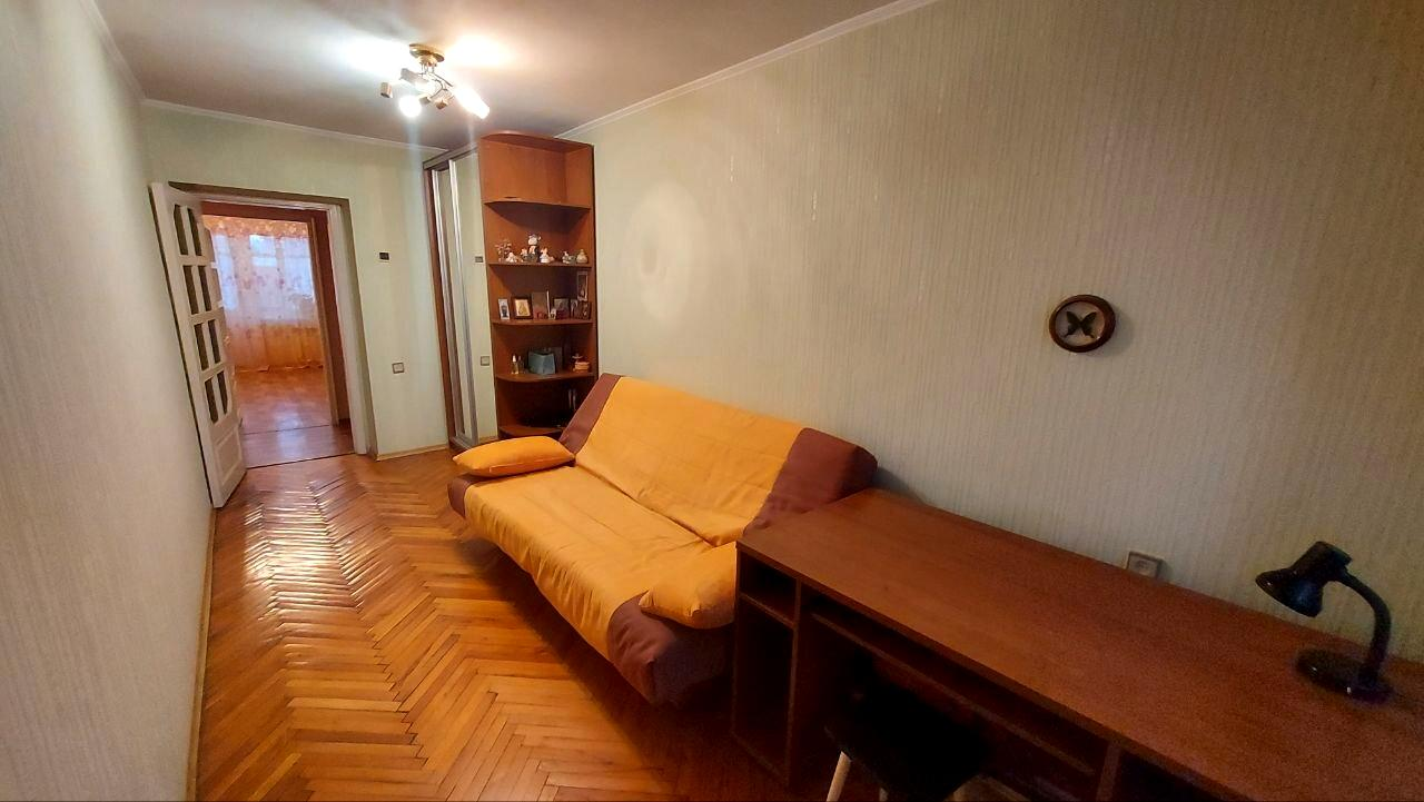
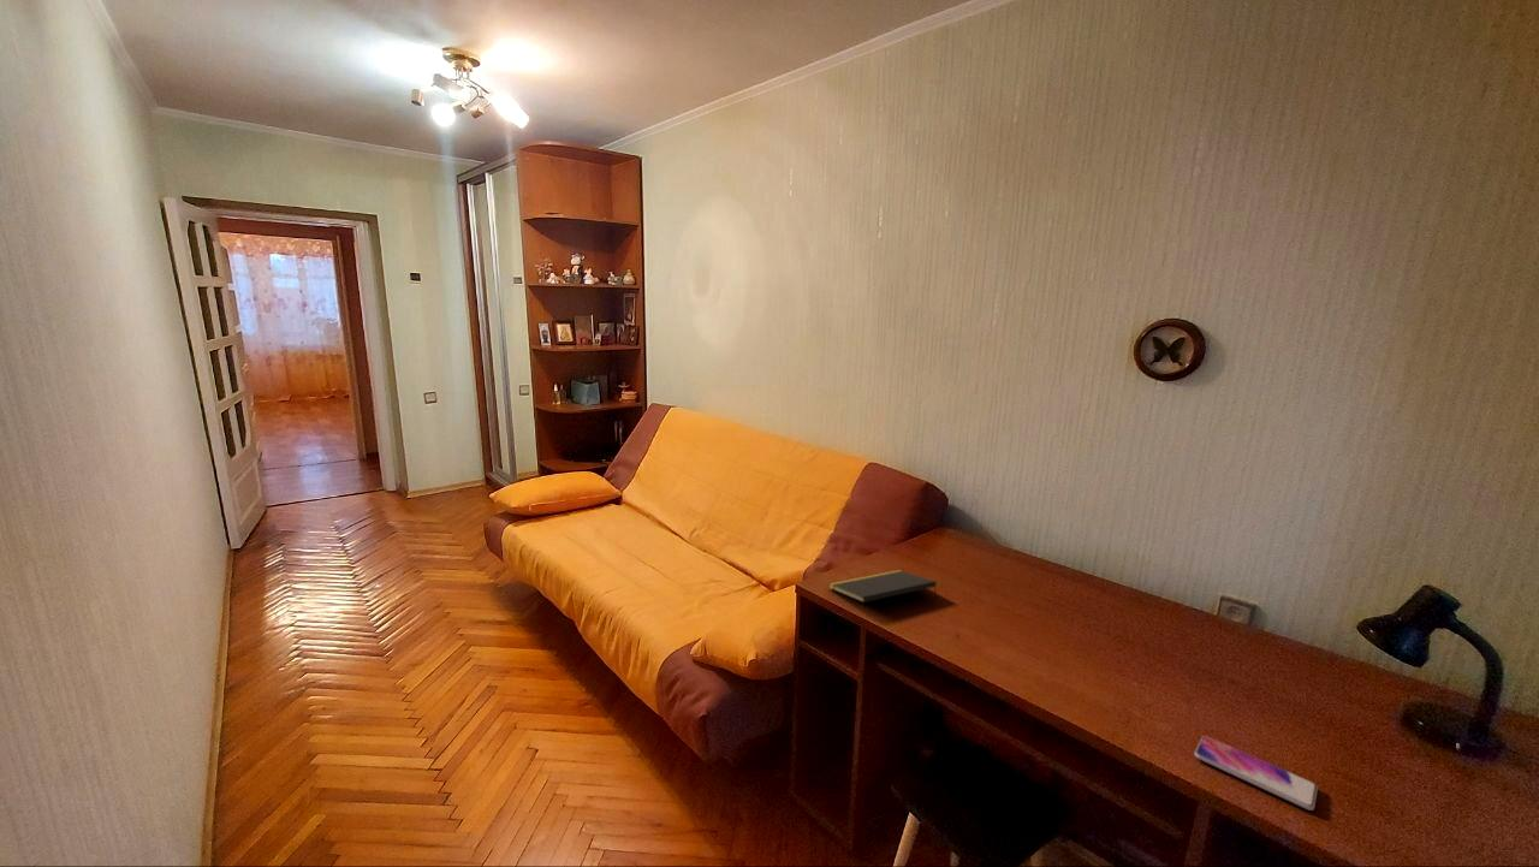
+ smartphone (1253, 770)
+ notepad (880, 584)
